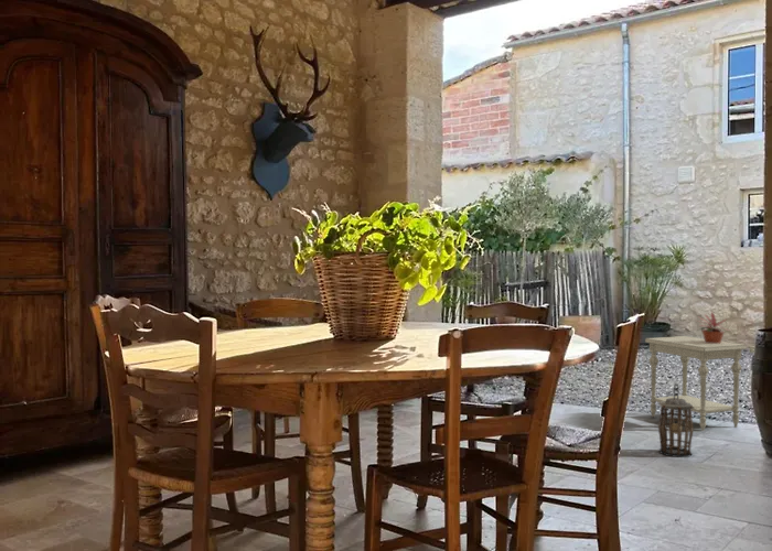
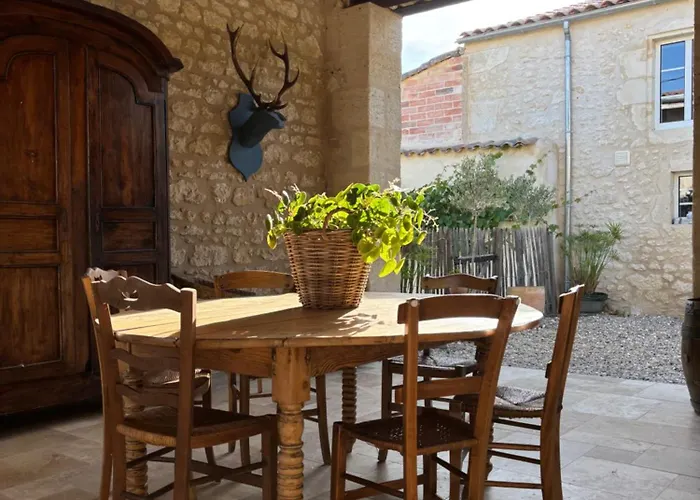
- lantern (675, 418)
- side table (686, 381)
- potted plant (711, 326)
